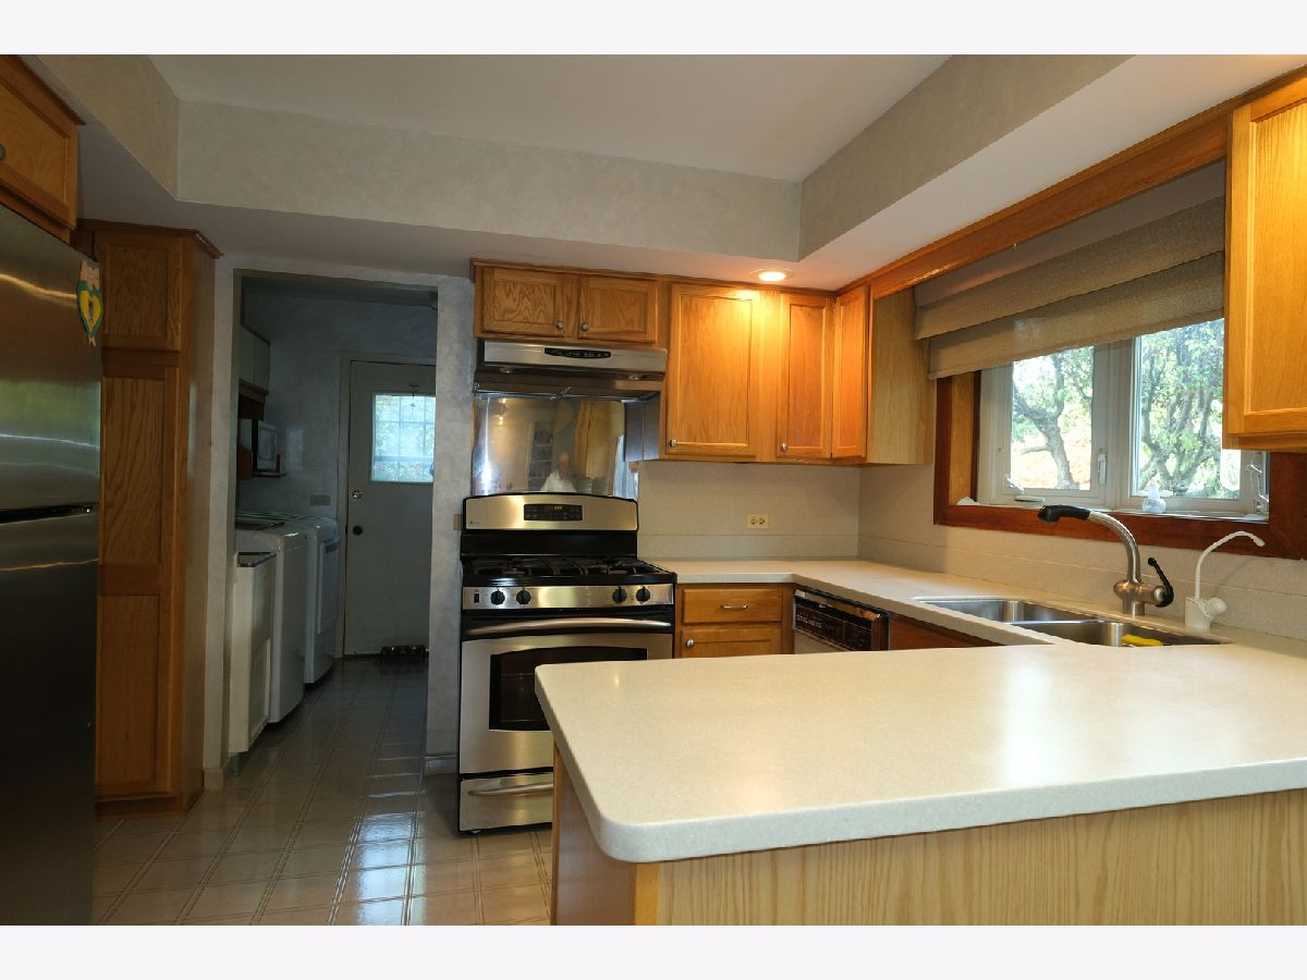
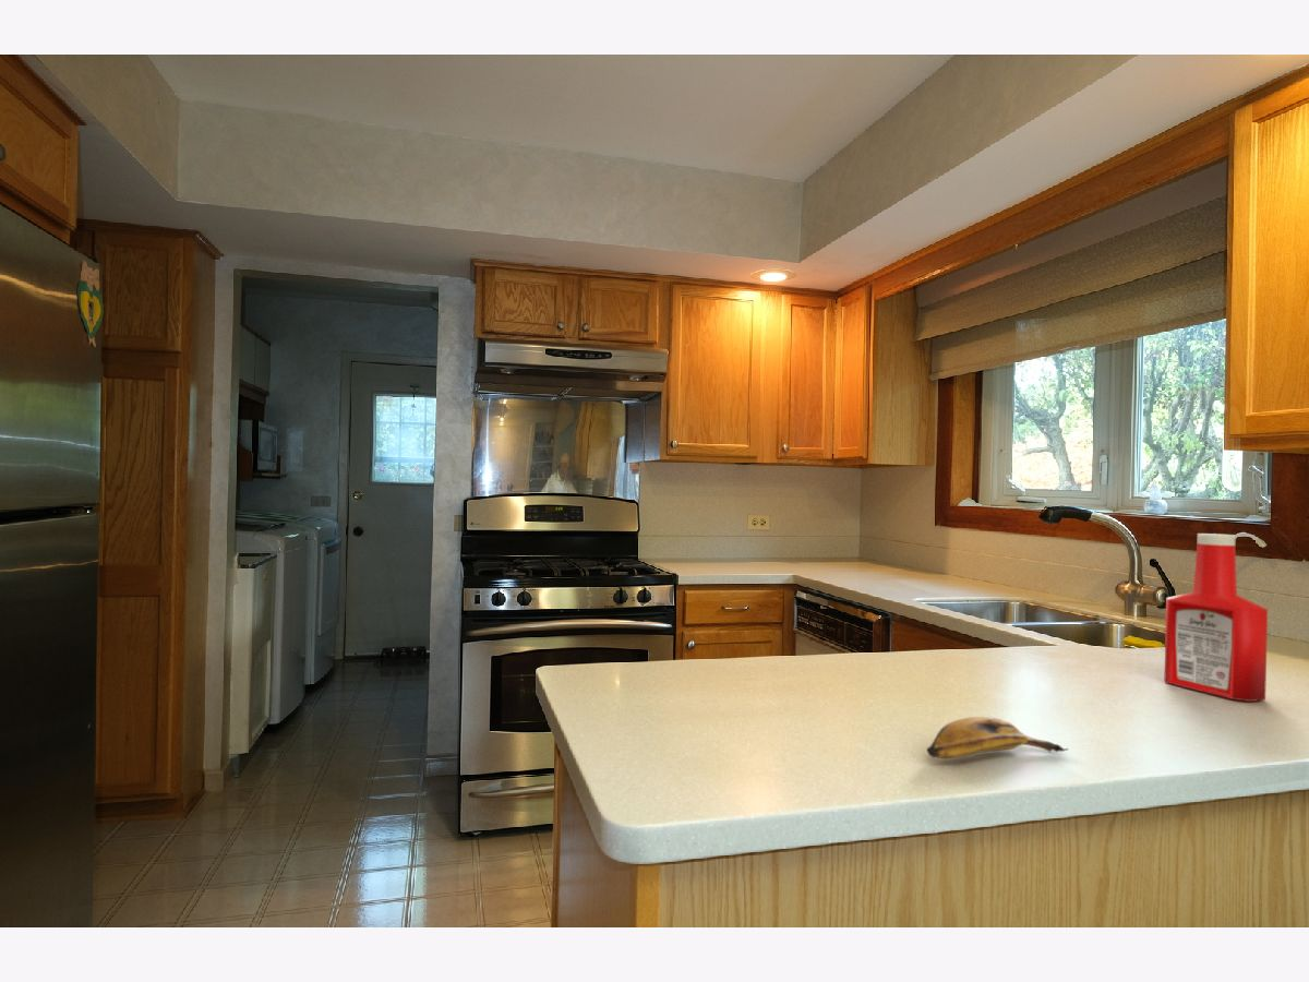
+ soap bottle (1214, 611)
+ banana (987, 736)
